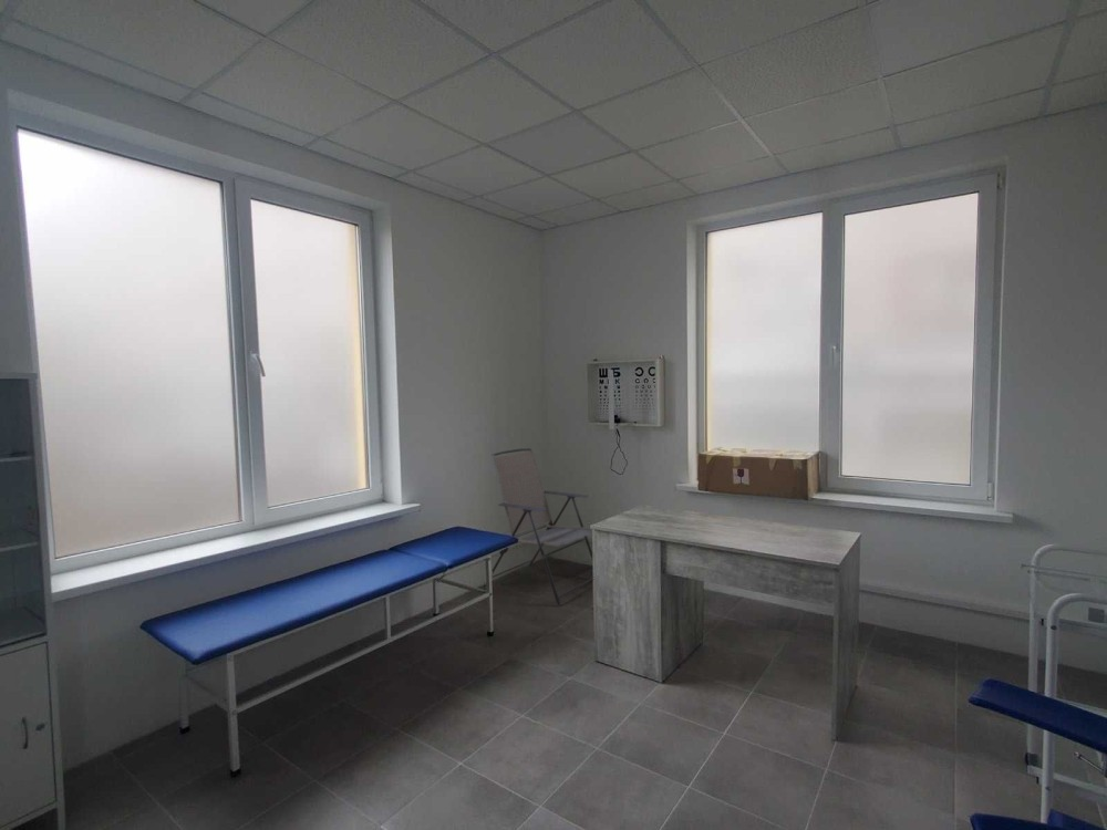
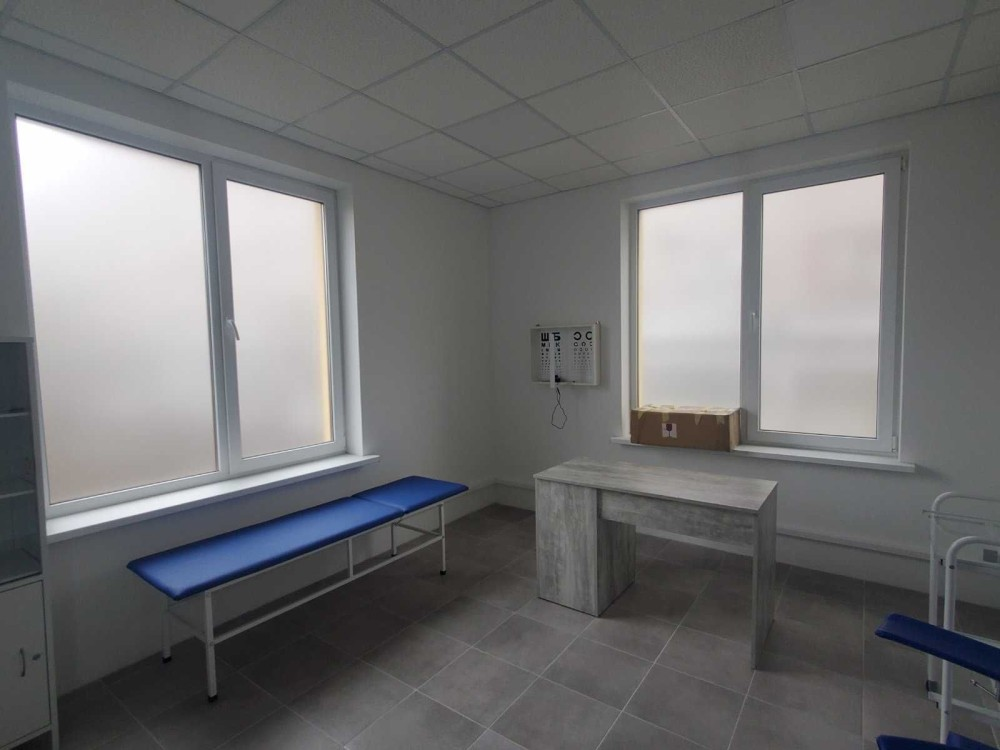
- folding chair (542, 518)
